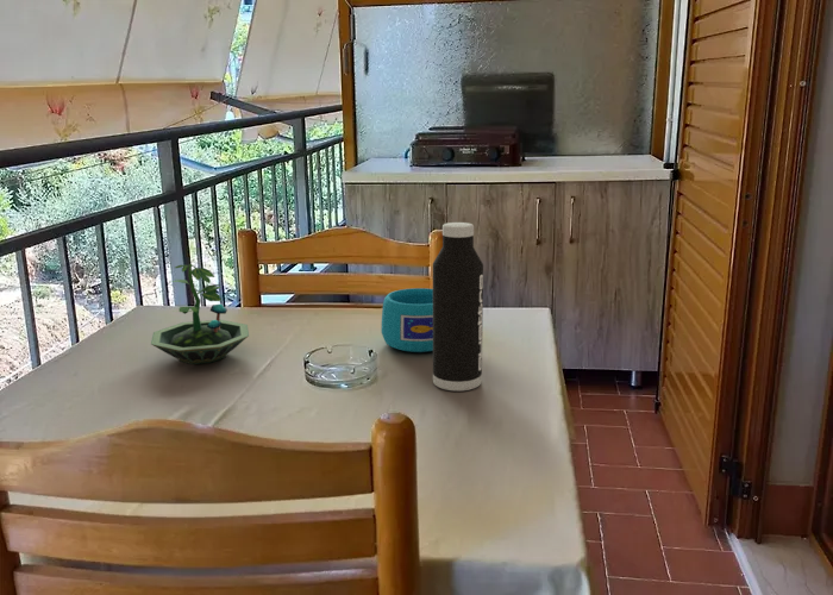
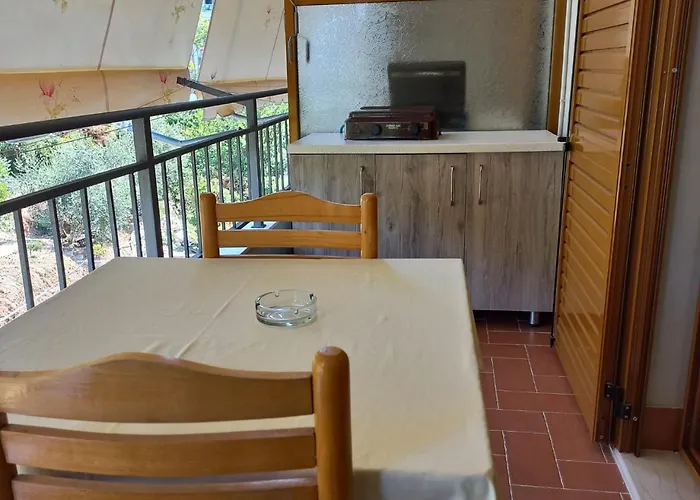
- water bottle (457, 305)
- terrarium (193, 283)
- cup (418, 317)
